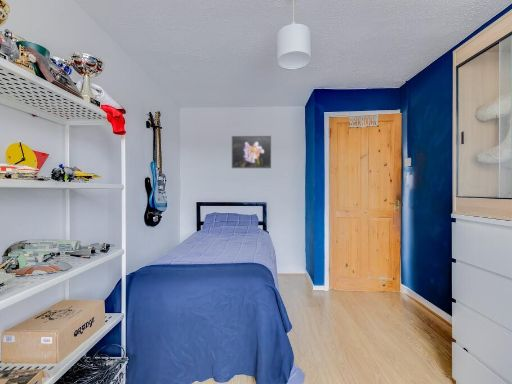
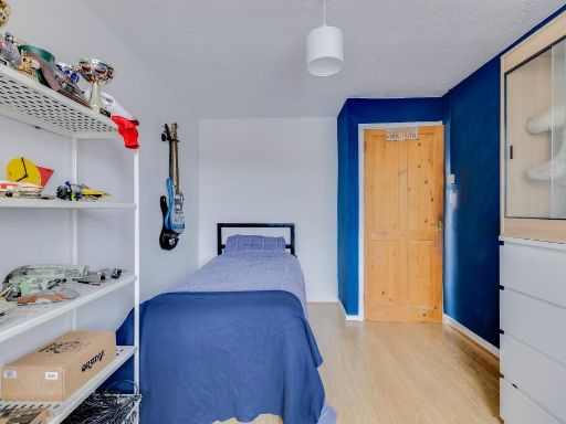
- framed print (251, 152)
